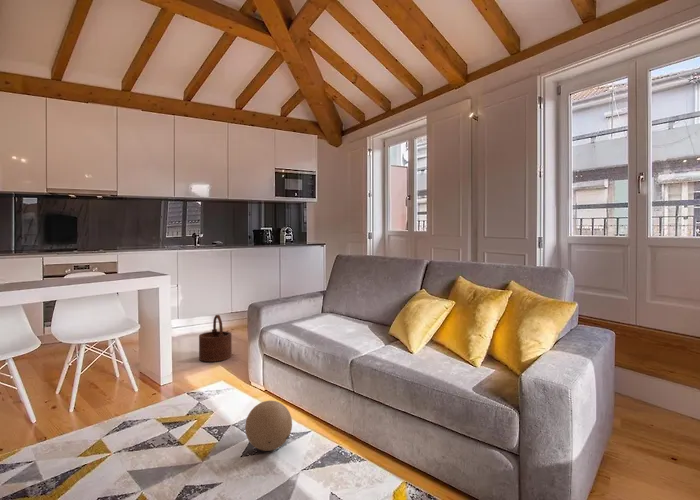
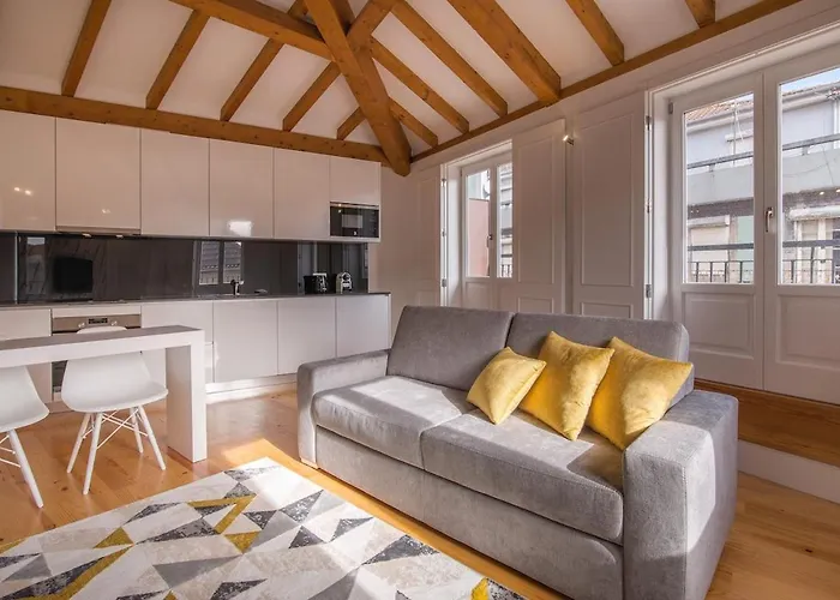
- wooden bucket (215, 336)
- ball (269, 425)
